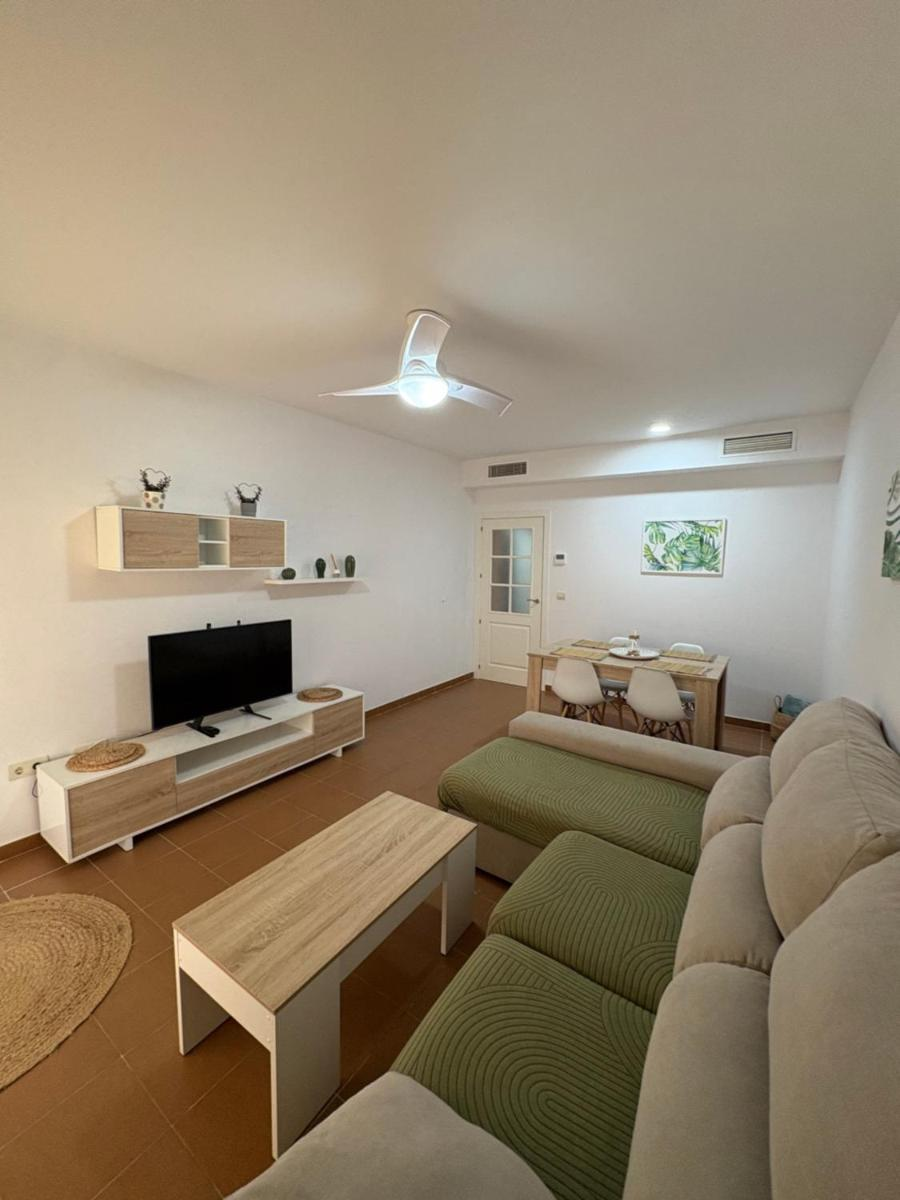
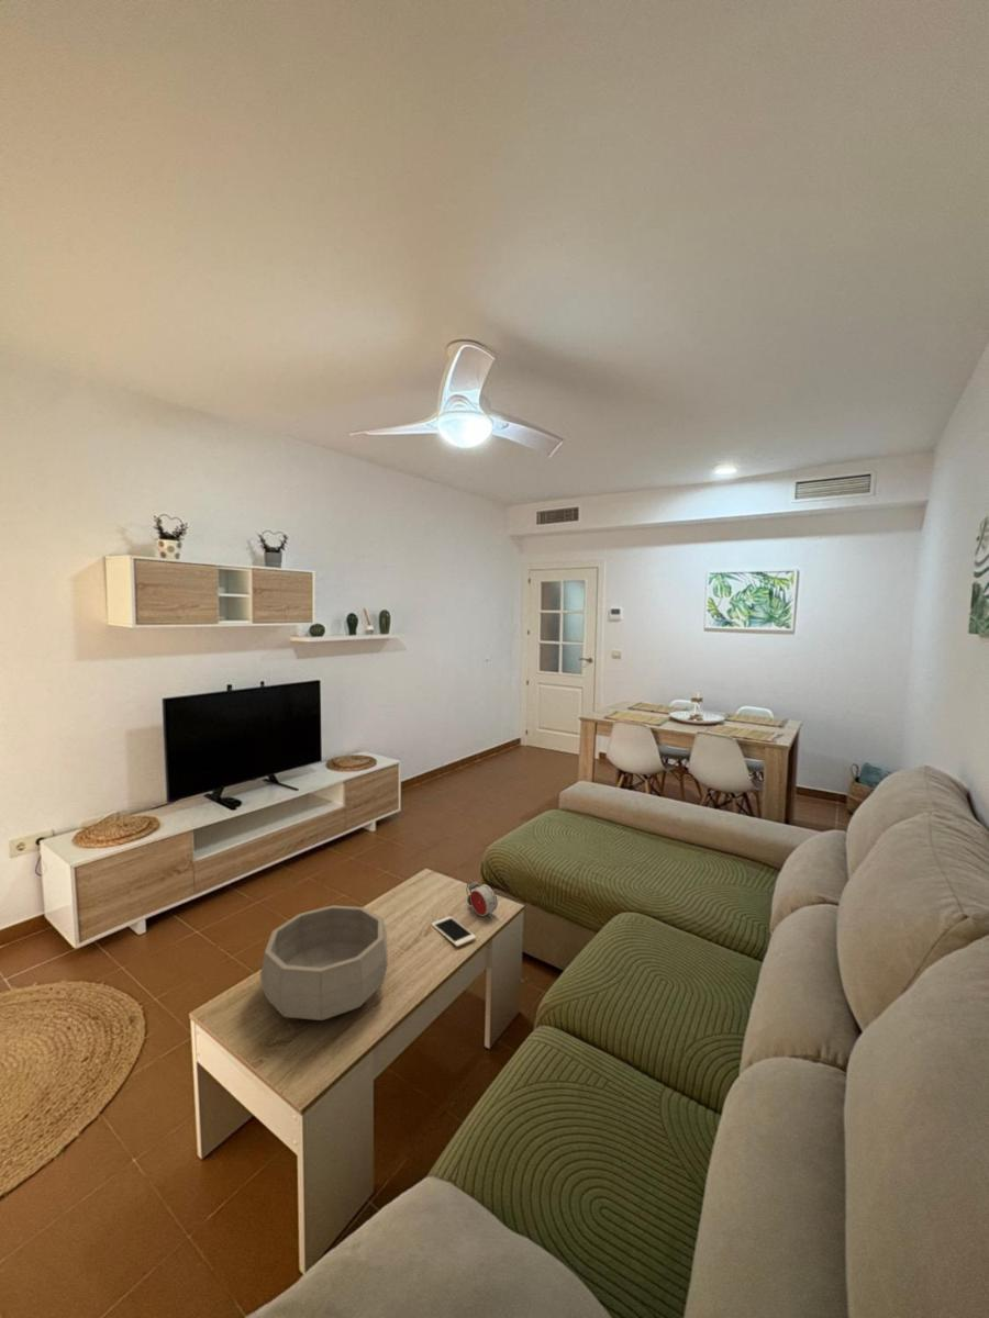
+ cell phone (453, 930)
+ alarm clock (481, 897)
+ decorative bowl (327, 962)
